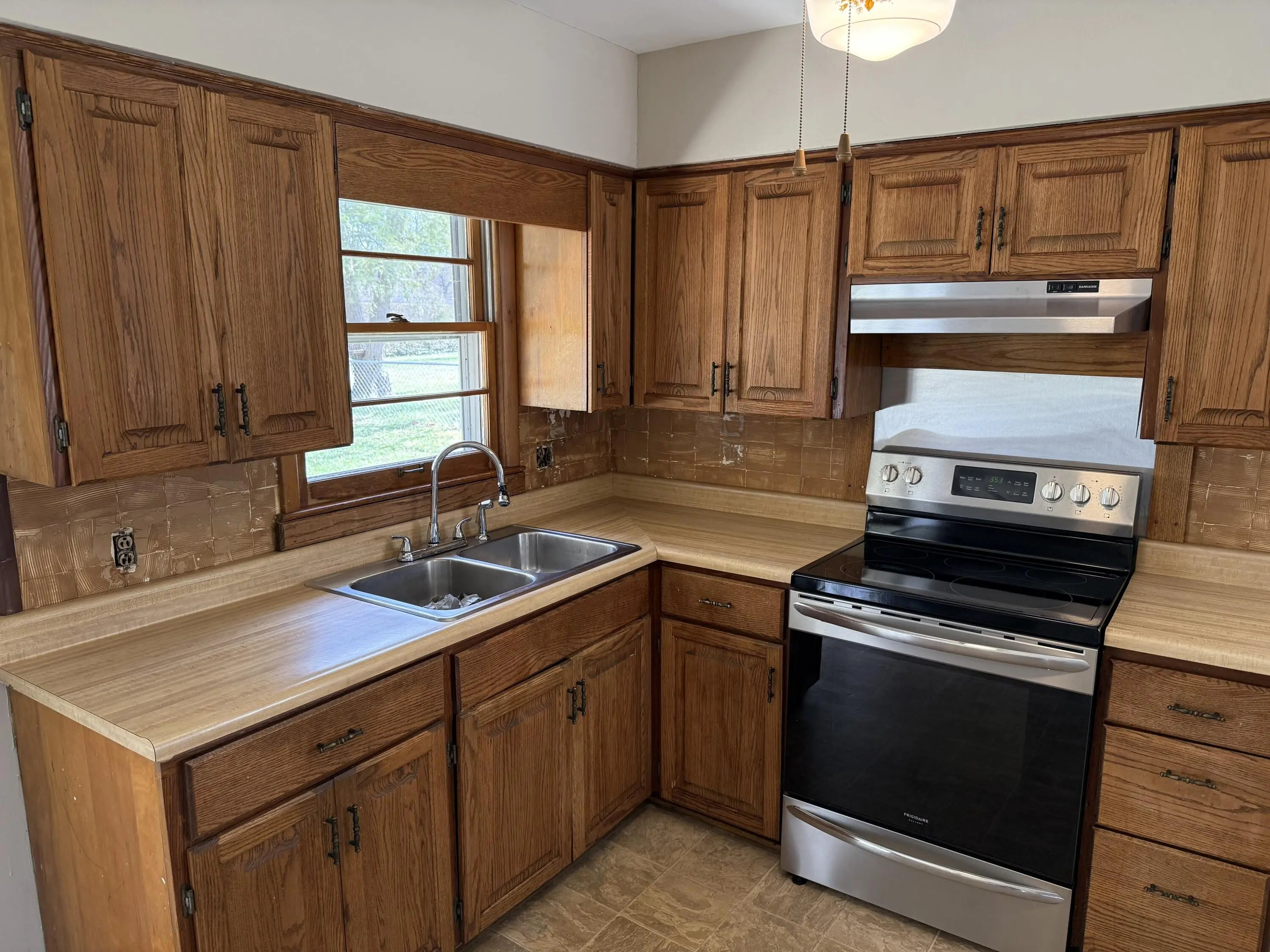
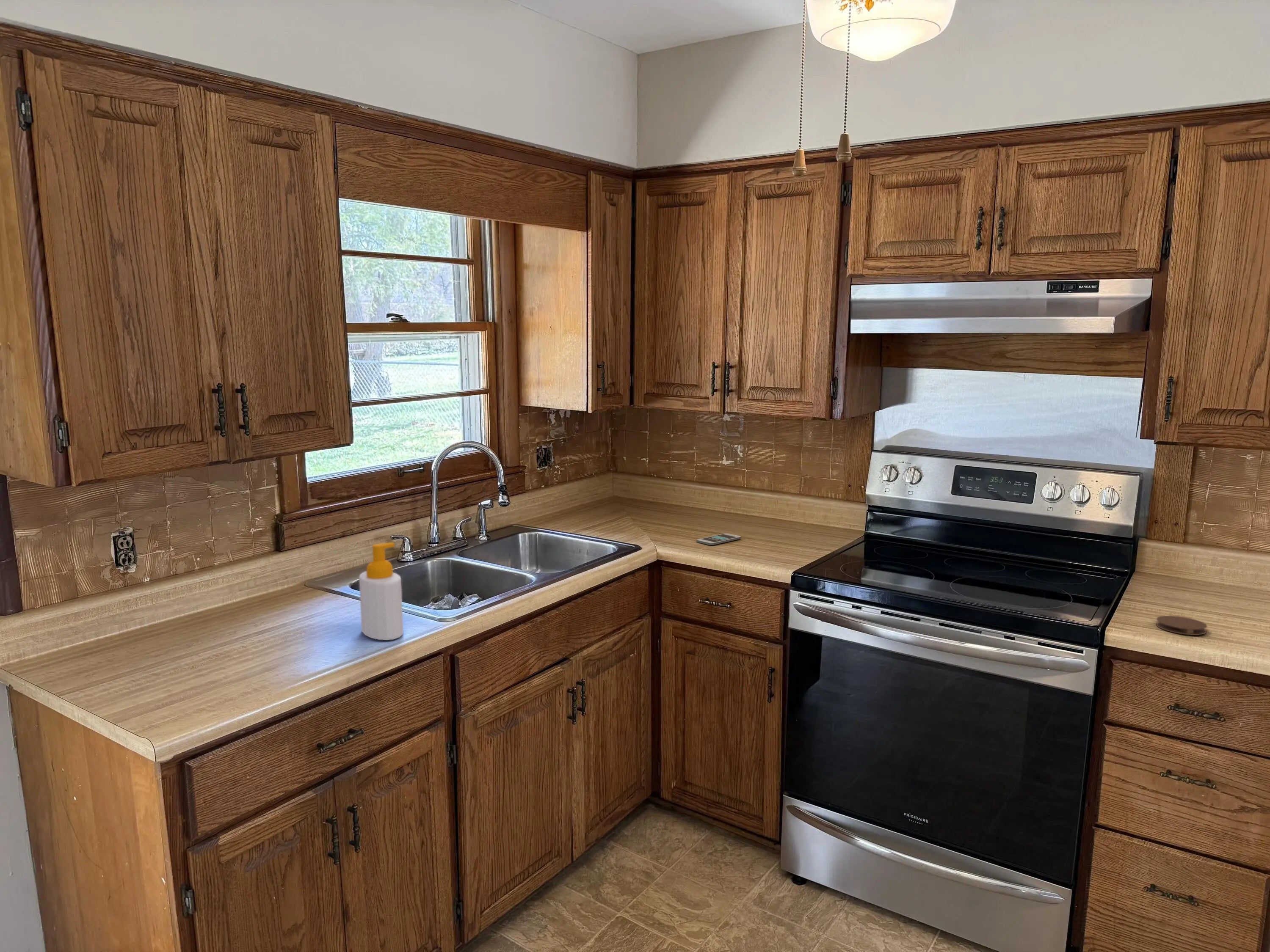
+ smartphone (719, 539)
+ coaster (1181, 625)
+ soap bottle (380, 589)
